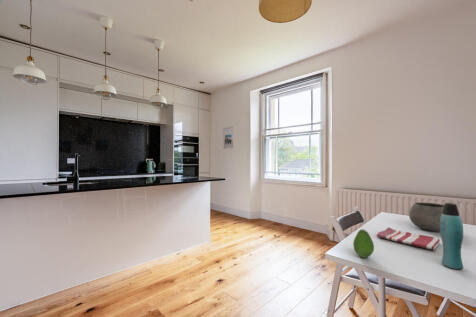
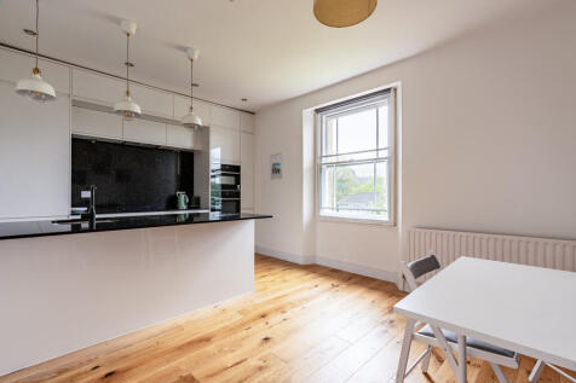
- bowl (430, 216)
- fruit (363, 243)
- dish towel (407, 237)
- bottle (451, 234)
